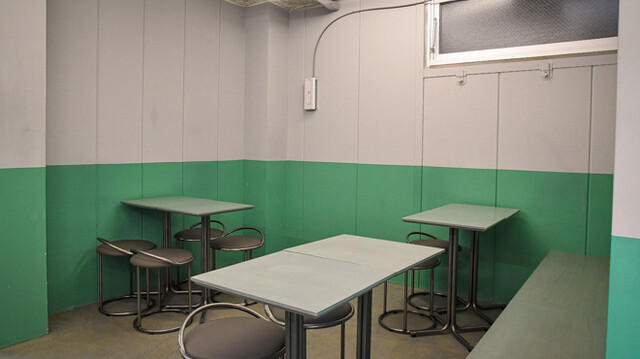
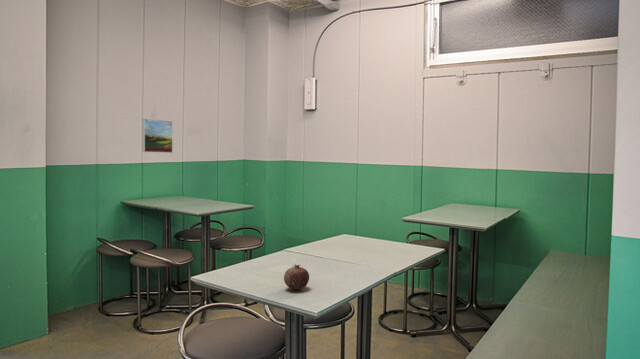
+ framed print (157, 136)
+ fruit (296, 276)
